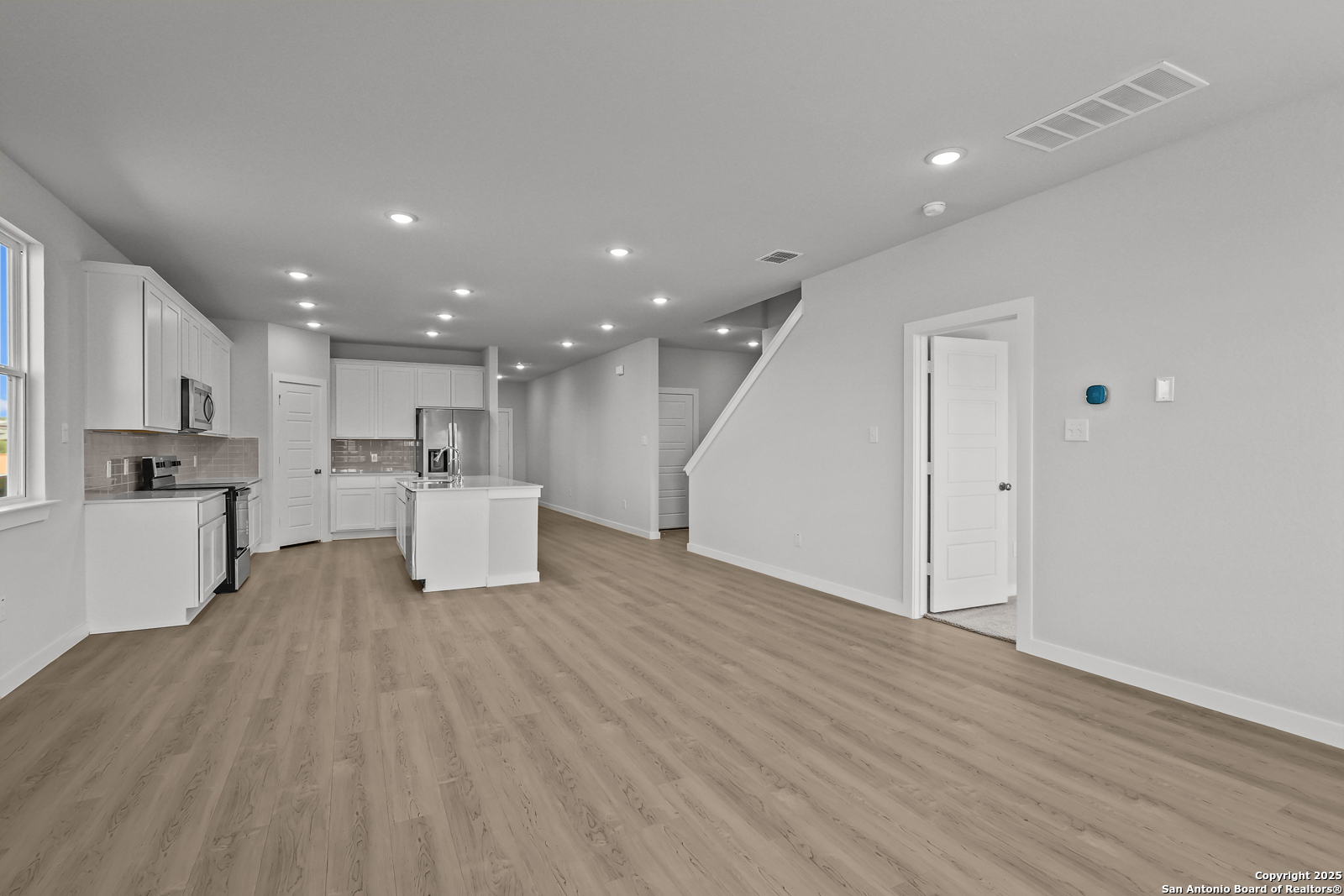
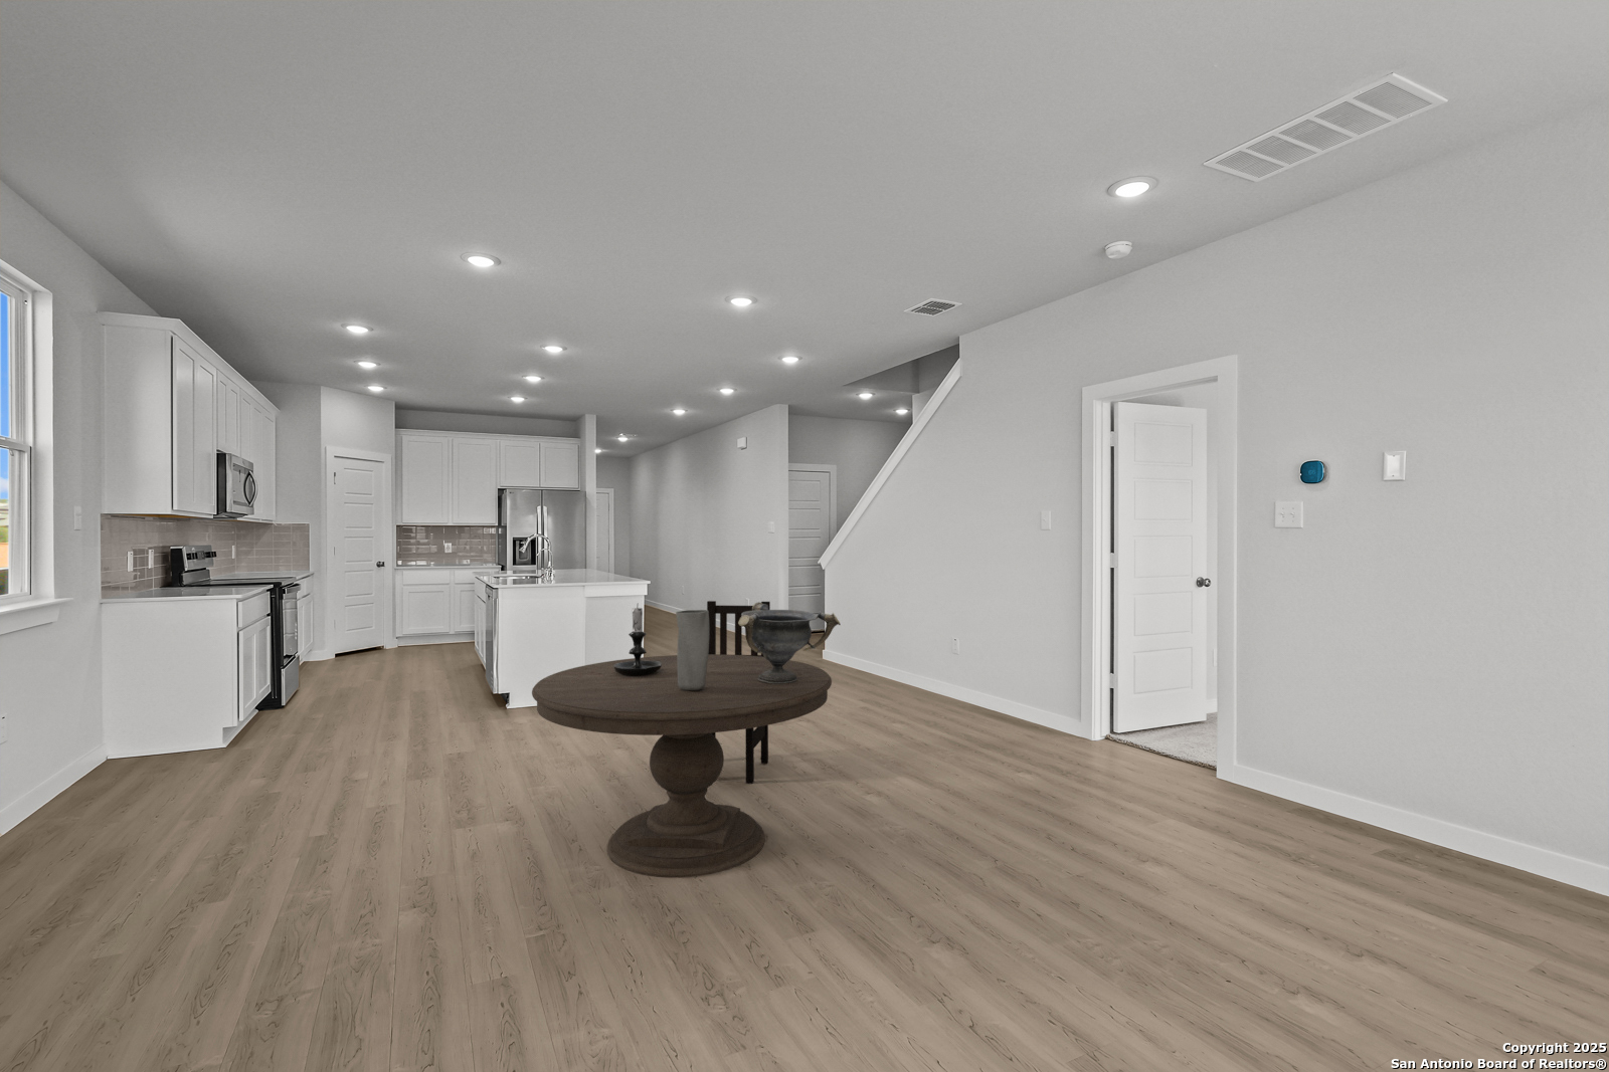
+ candle holder (638, 636)
+ dining table (687, 760)
+ dining chair (735, 654)
+ decorative bowl (782, 641)
+ vase (692, 648)
